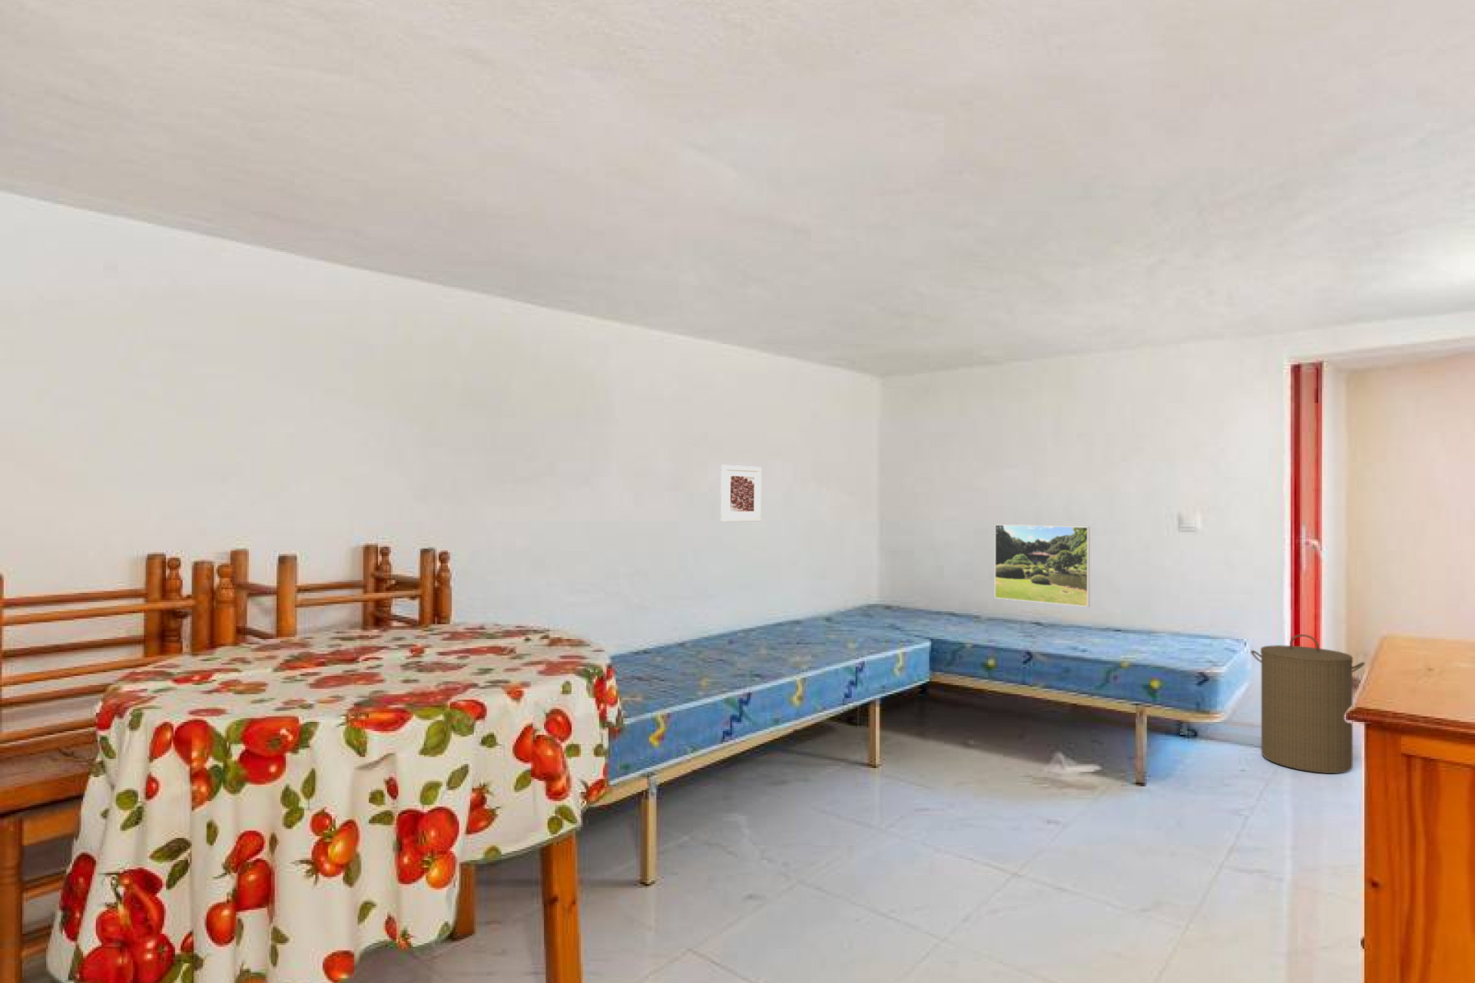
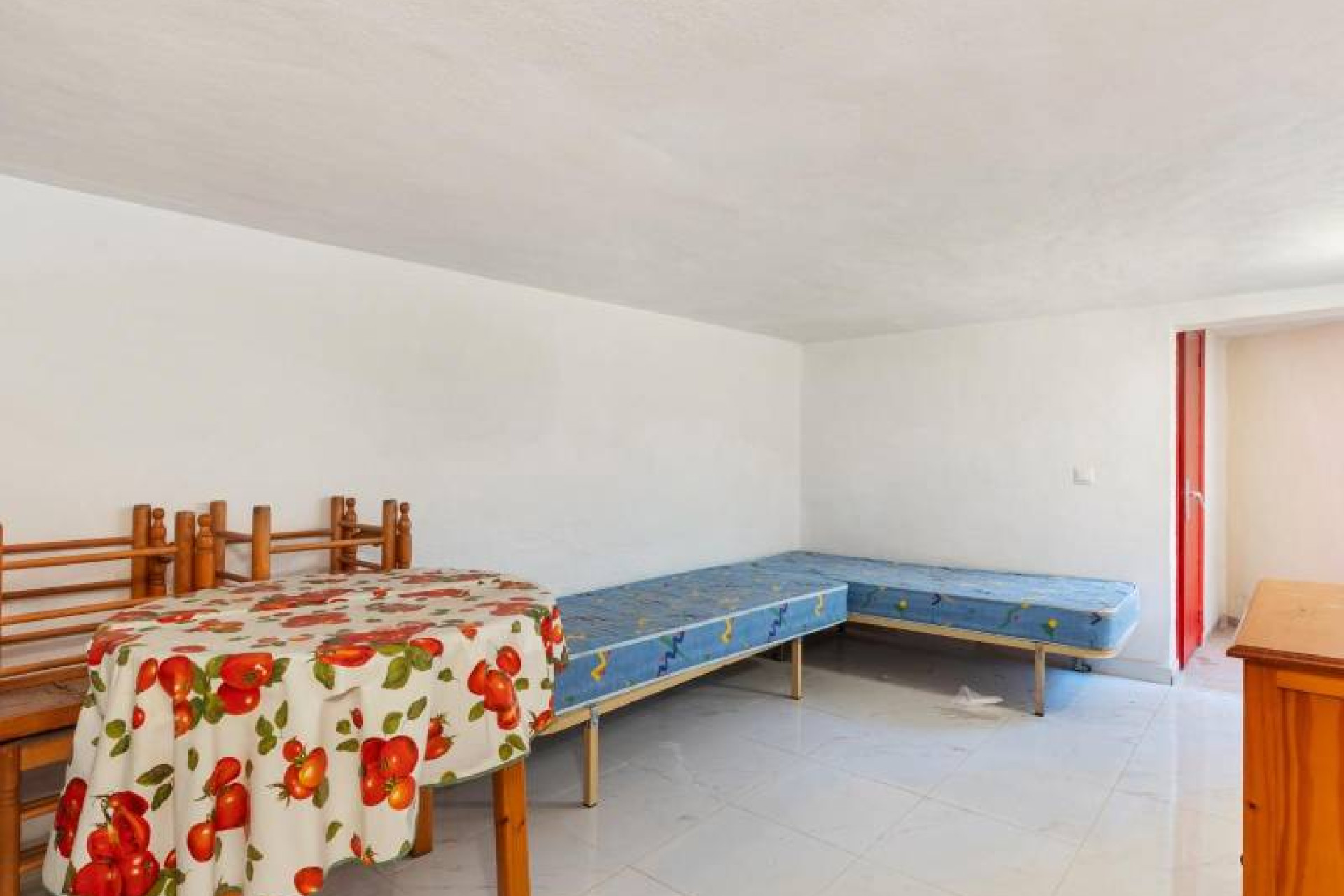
- laundry hamper (1305, 698)
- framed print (1040, 564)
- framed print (742, 494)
